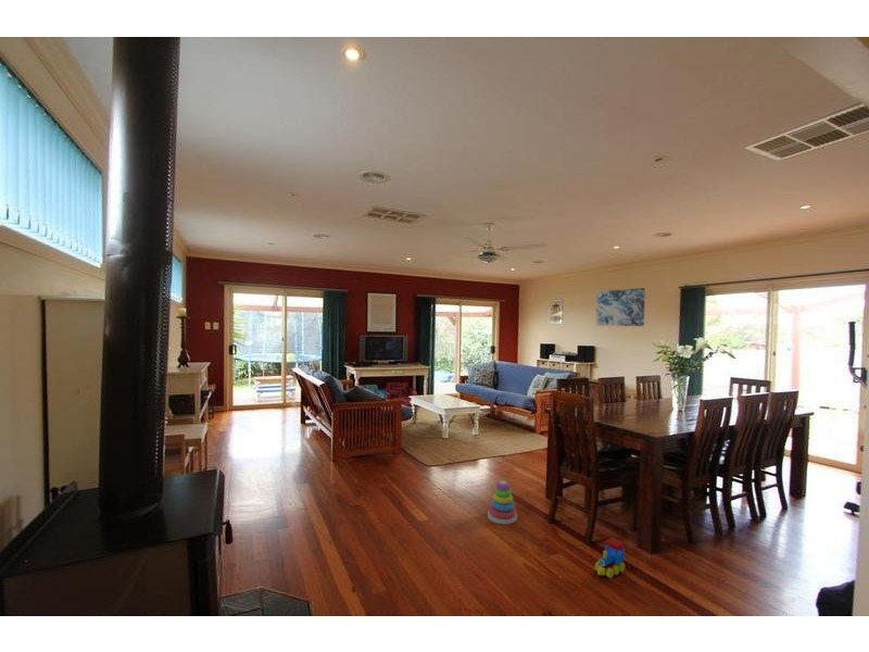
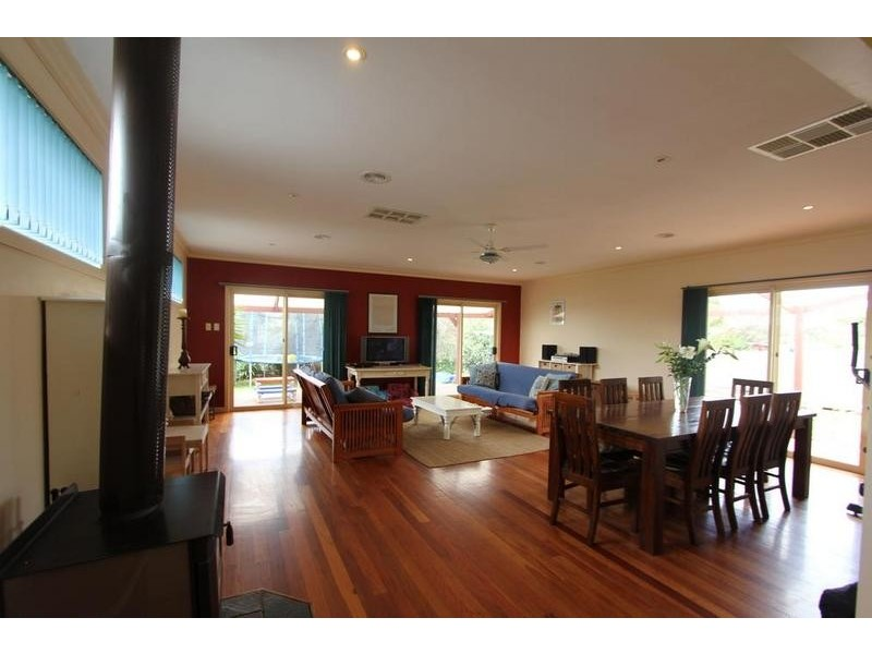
- toy train (608, 557)
- stacking toy (502, 499)
- wall art (618, 308)
